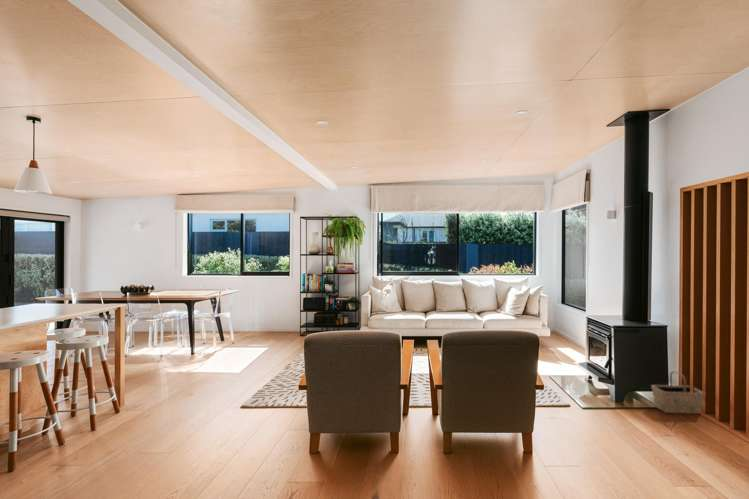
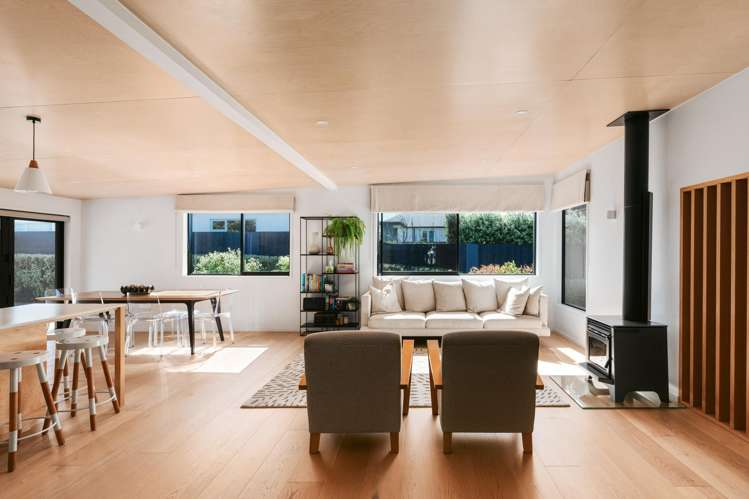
- basket (677, 391)
